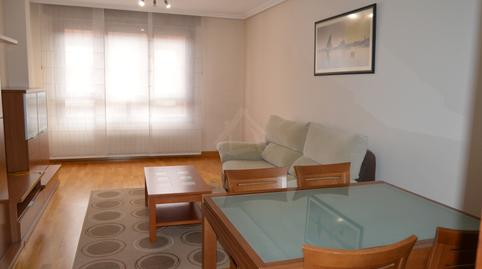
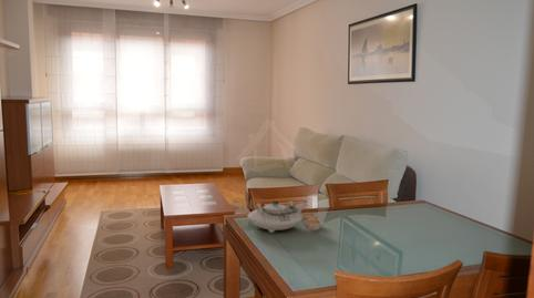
+ teapot (285, 213)
